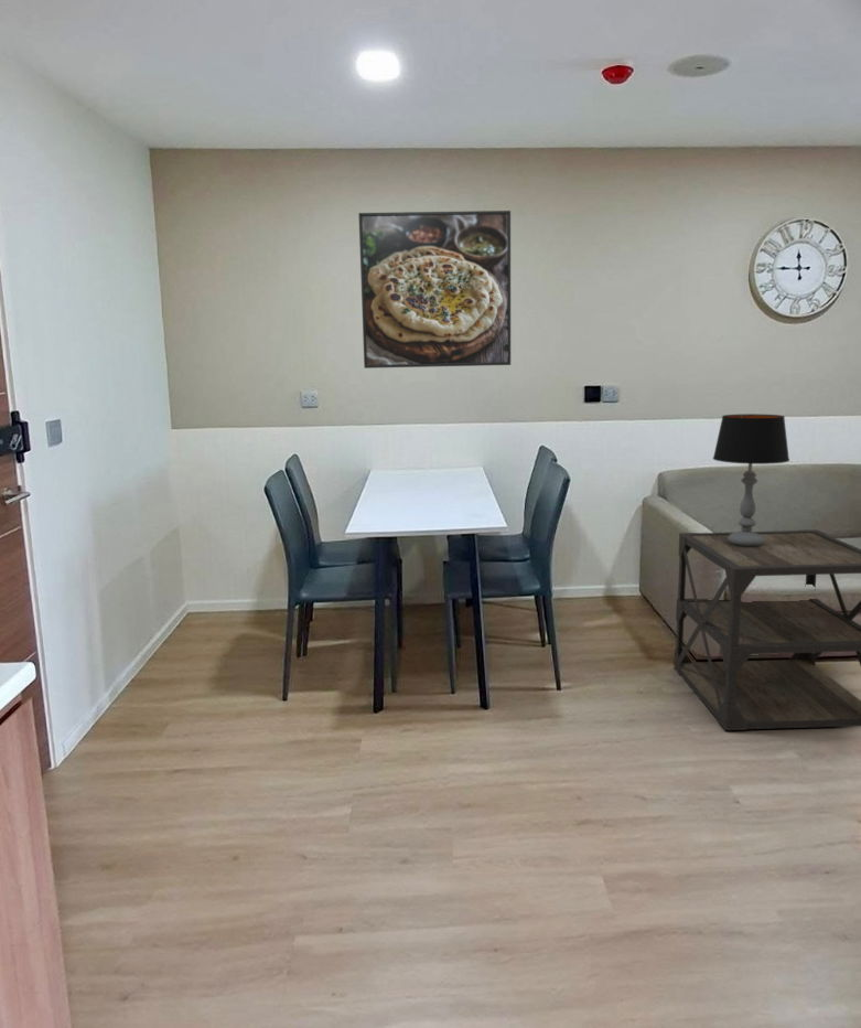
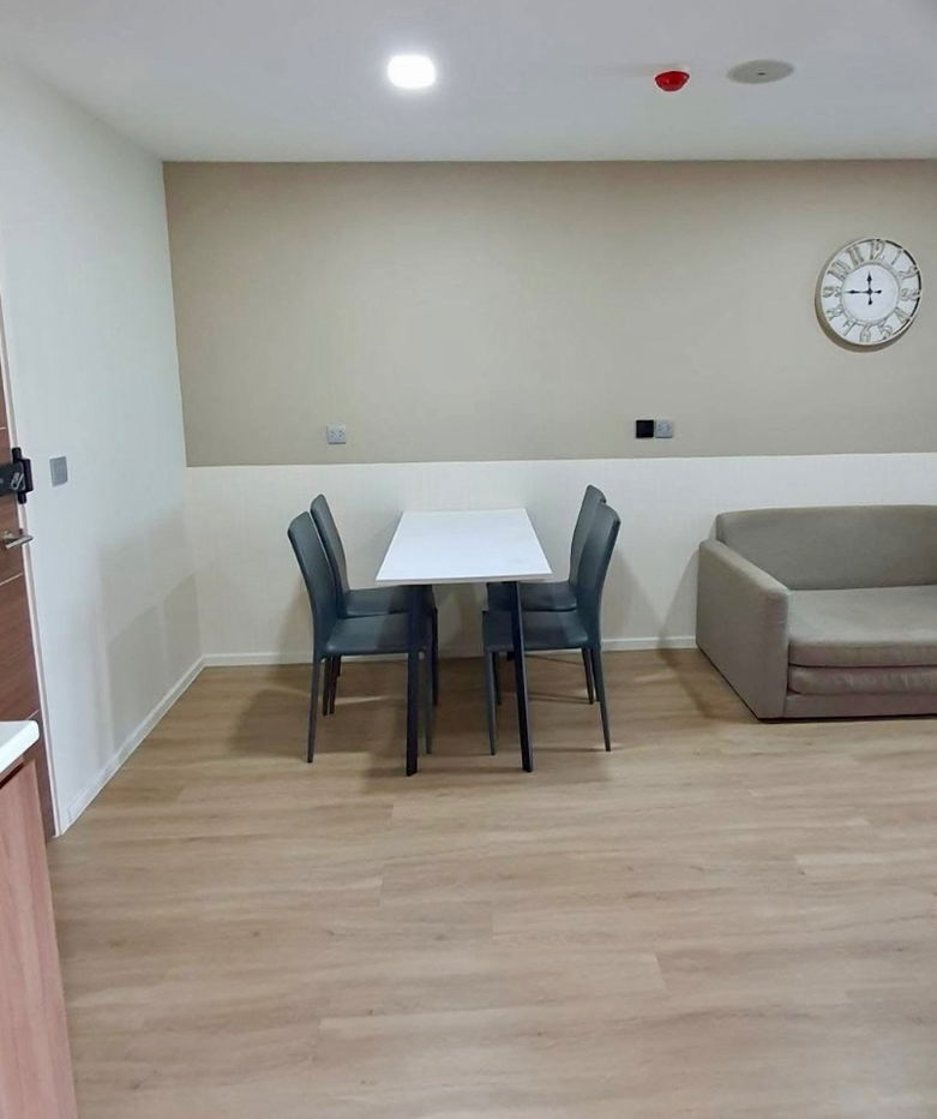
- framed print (435, 290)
- side table (774, 622)
- table lamp (749, 479)
